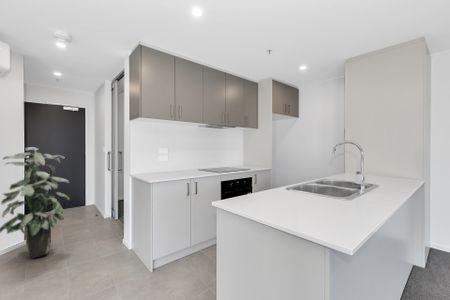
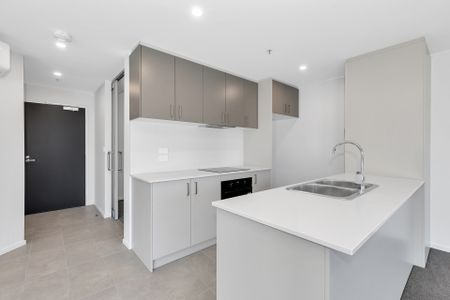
- indoor plant (34, 201)
